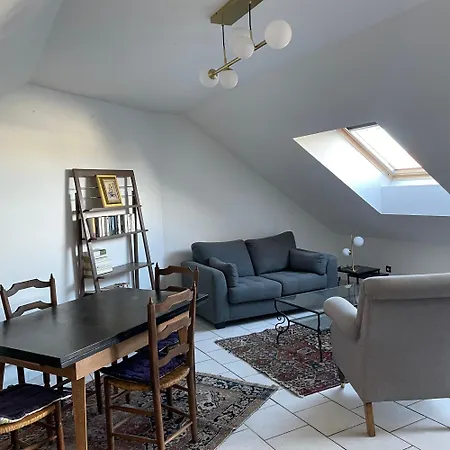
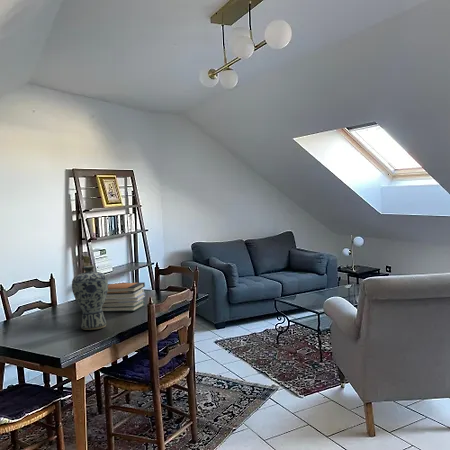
+ book stack (119, 297)
+ vase (91, 296)
